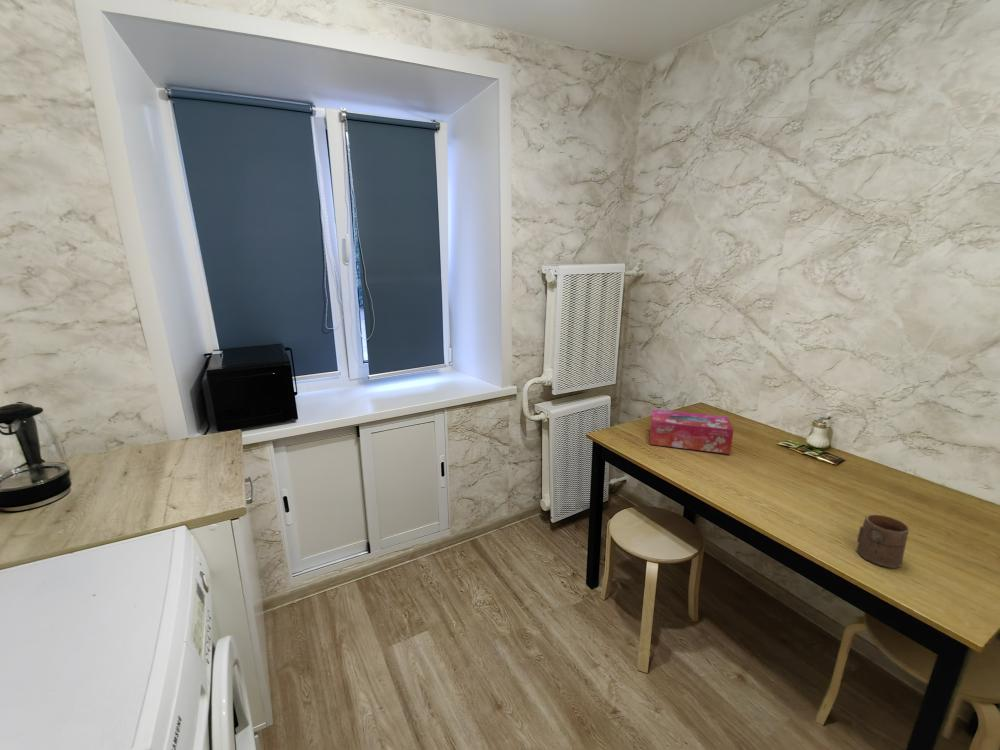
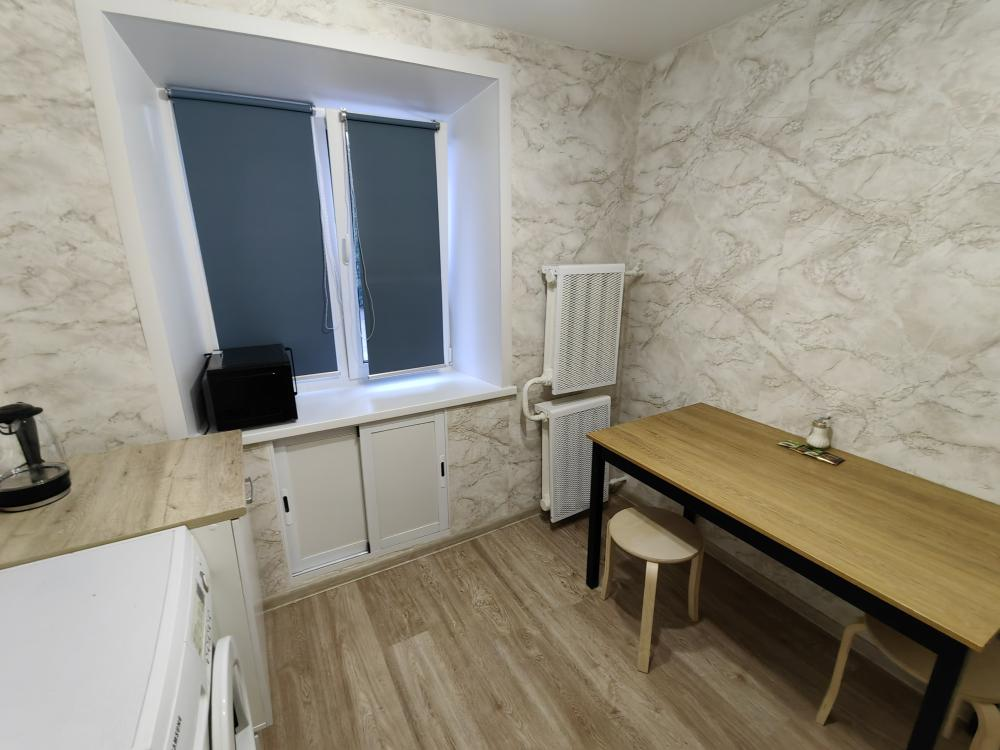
- cup (881, 539)
- tissue box (688, 430)
